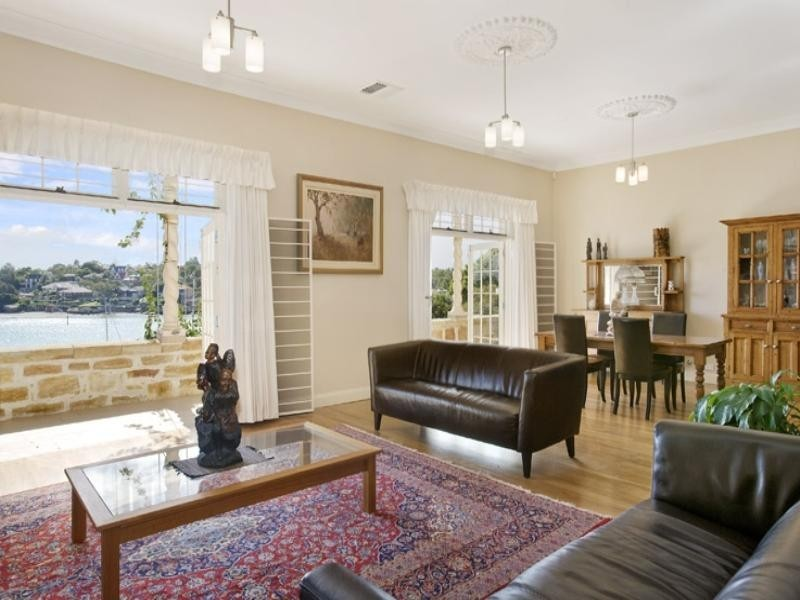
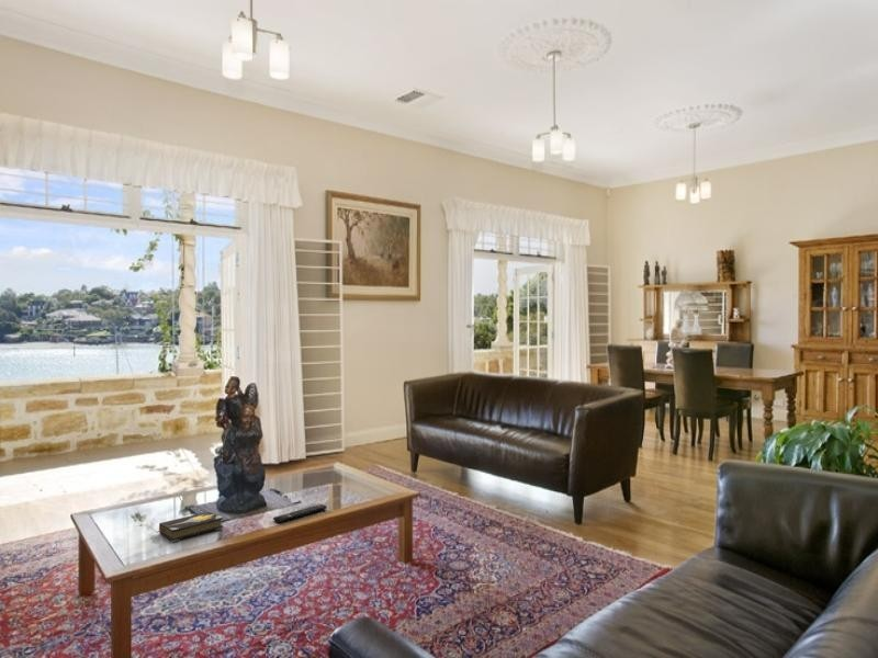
+ hardback book (191, 524)
+ remote control (301, 513)
